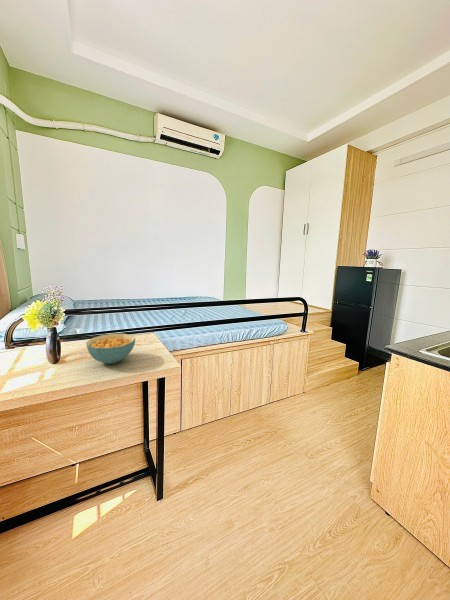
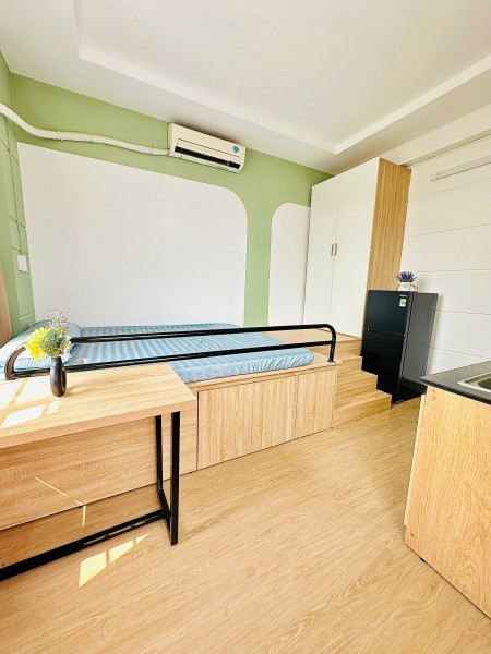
- cereal bowl (111, 350)
